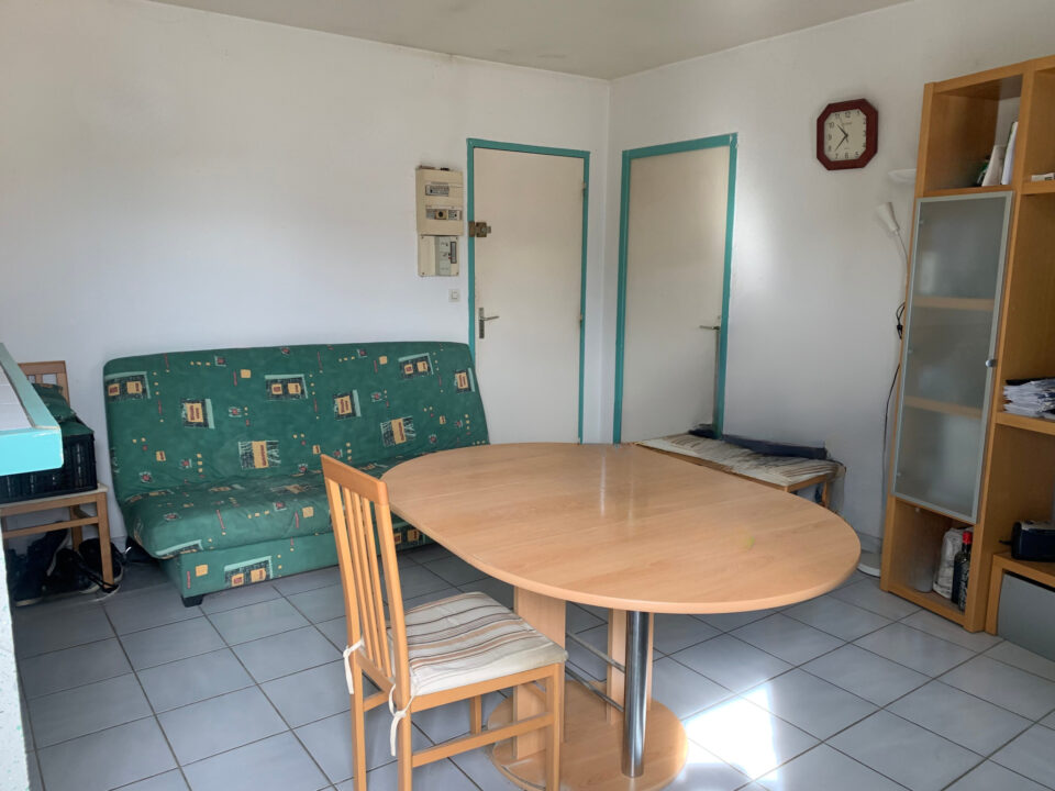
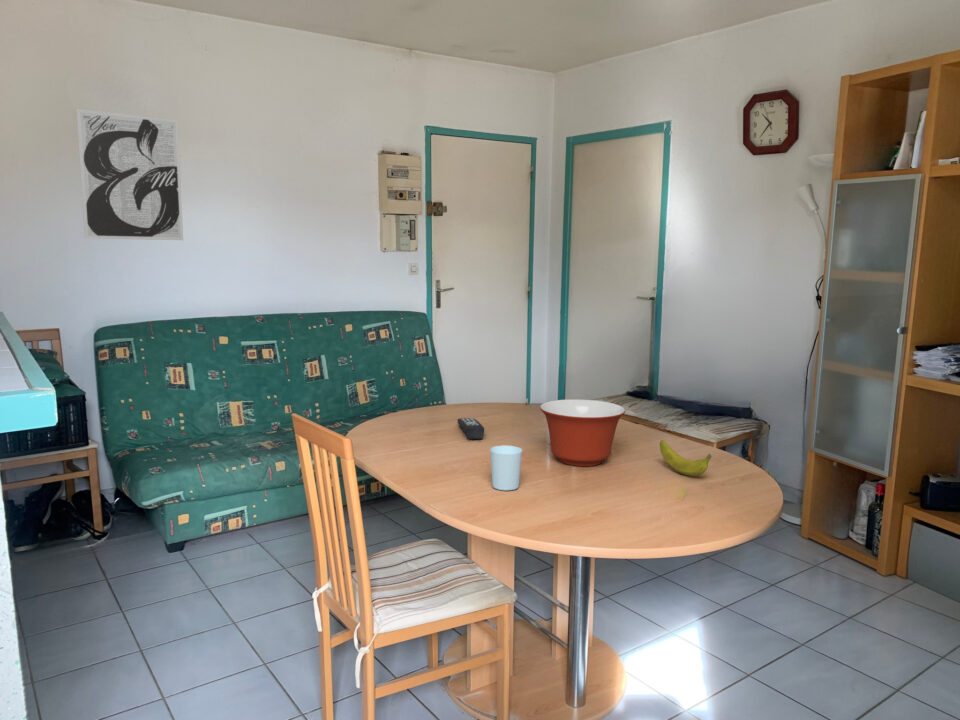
+ remote control (470, 426)
+ banana (684, 460)
+ mixing bowl (581, 434)
+ wall art (132, 177)
+ cup (505, 467)
